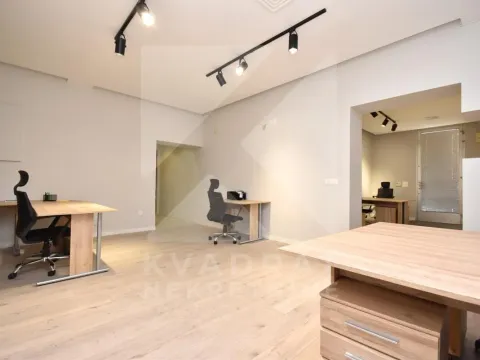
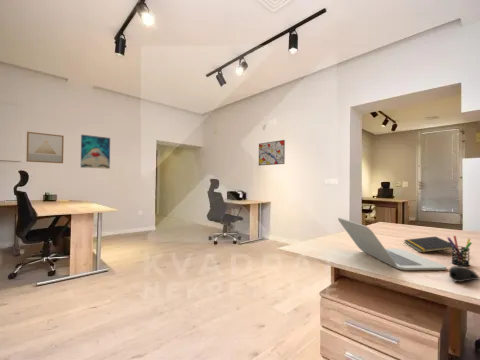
+ laptop (381, 244)
+ notepad (428, 243)
+ computer mouse (465, 272)
+ wall art (95, 152)
+ pen holder (461, 250)
+ wall art (271, 153)
+ wall art (45, 148)
